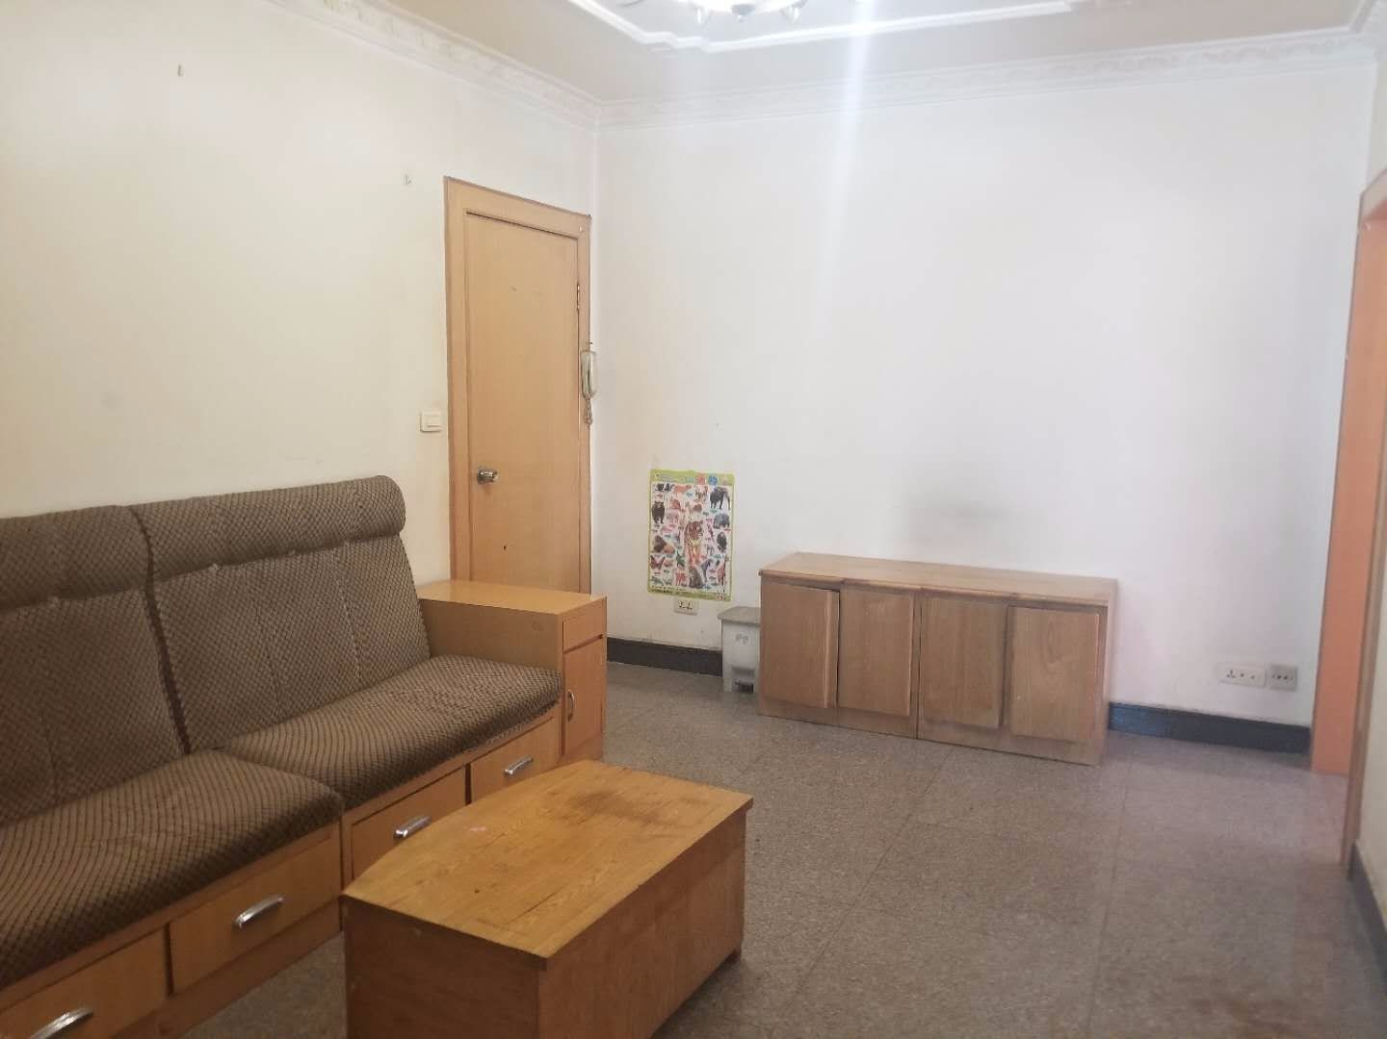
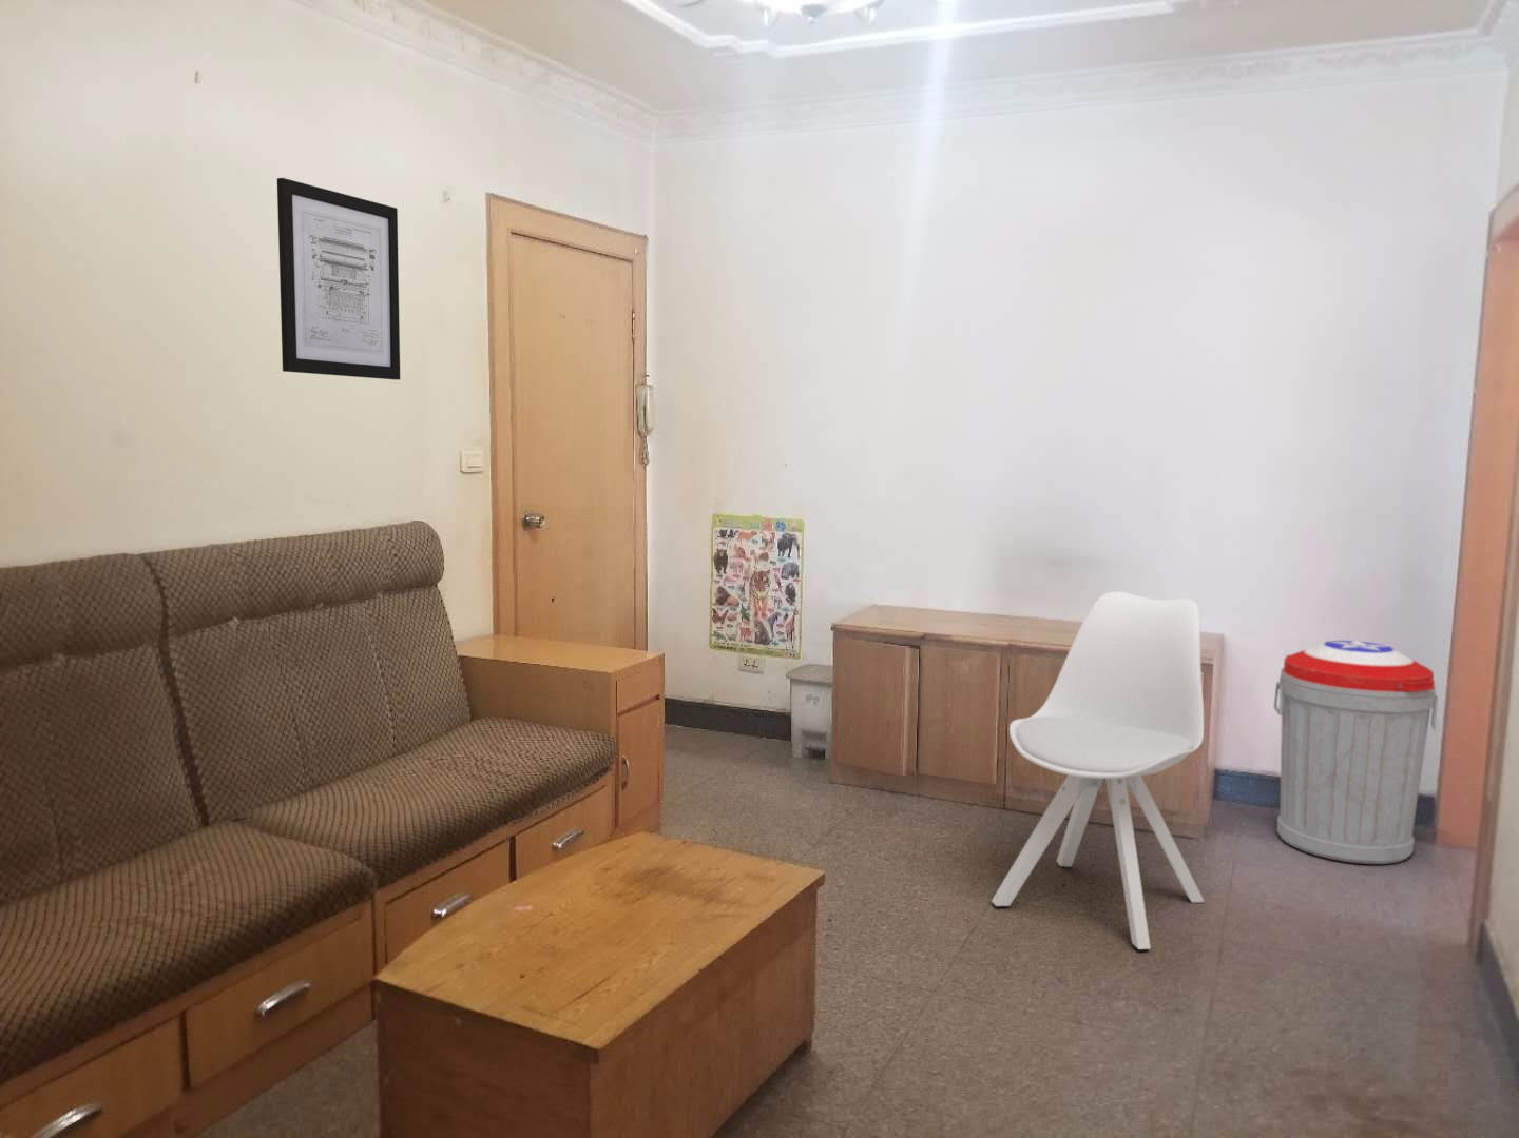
+ wall art (342, 286)
+ chair (1109, 753)
+ trash can (1350, 744)
